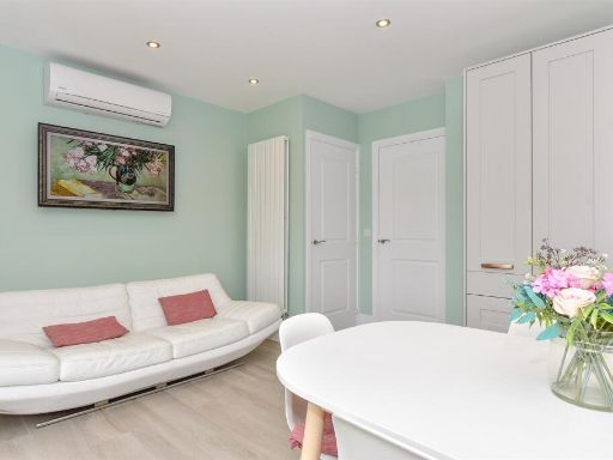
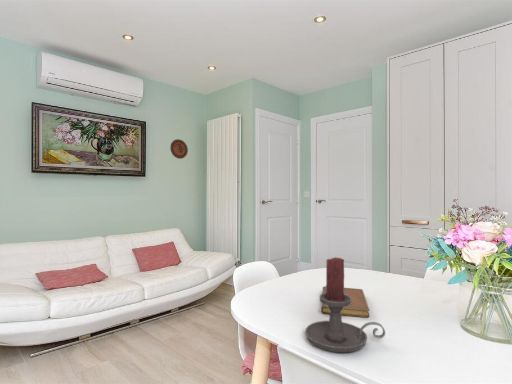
+ decorative plate (179, 149)
+ candle holder (344, 298)
+ notebook (346, 294)
